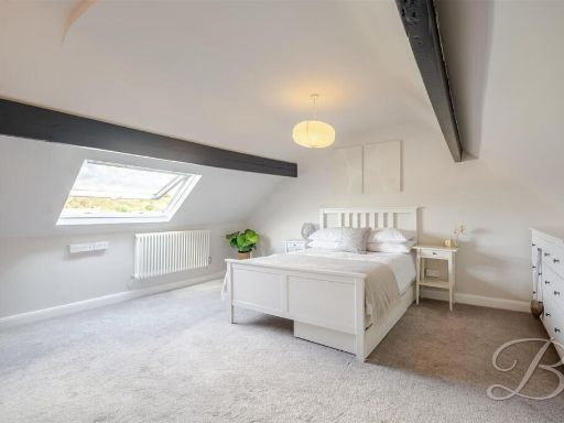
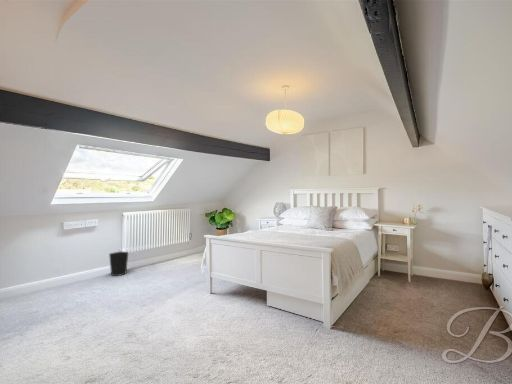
+ wastebasket (118, 263)
